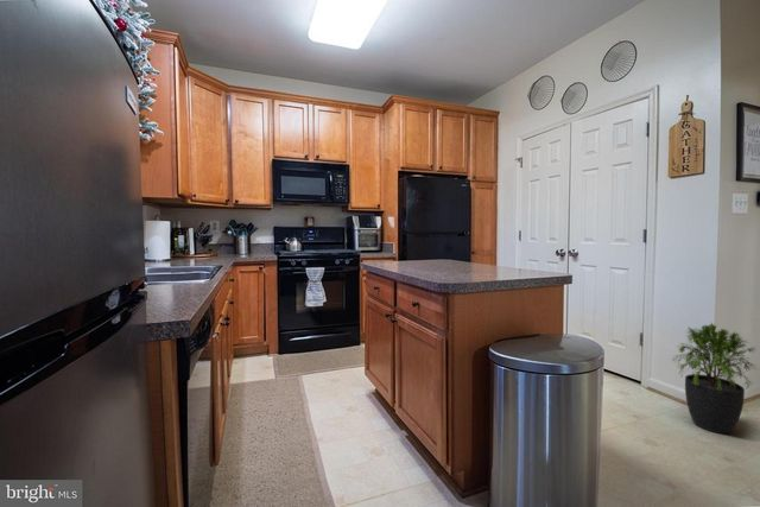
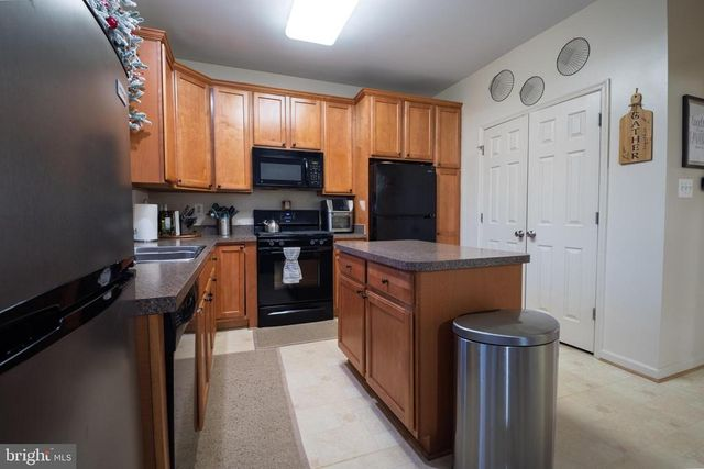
- potted plant (710, 373)
